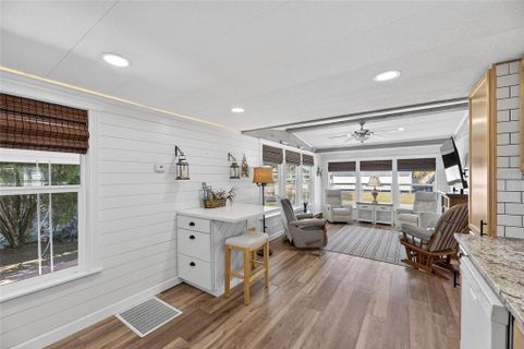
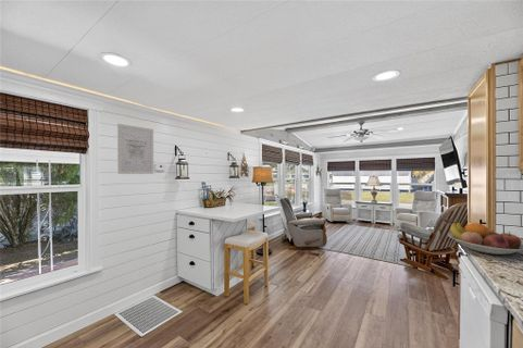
+ fruit bowl (485, 237)
+ wall art (136, 150)
